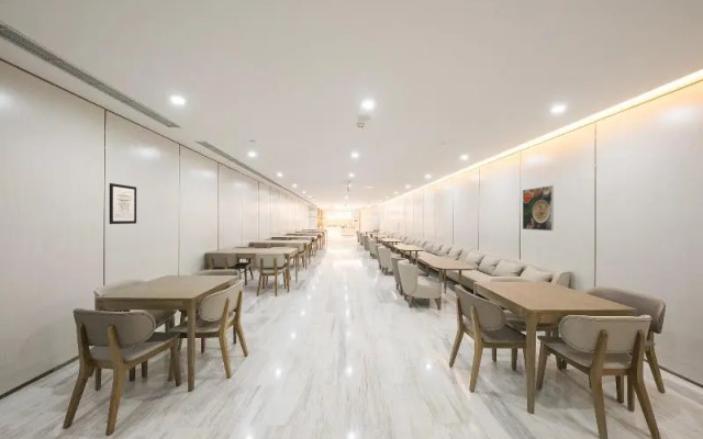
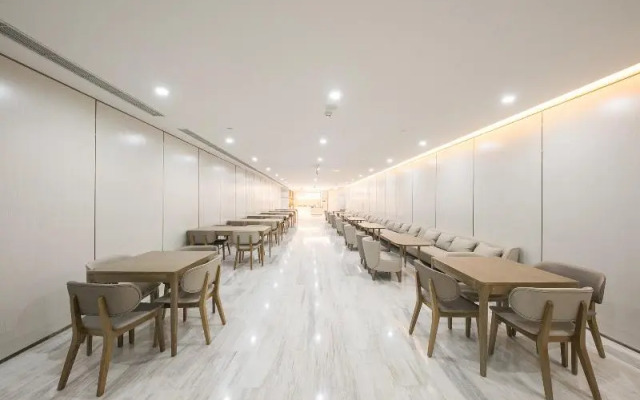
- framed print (536, 209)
- wall art (123, 204)
